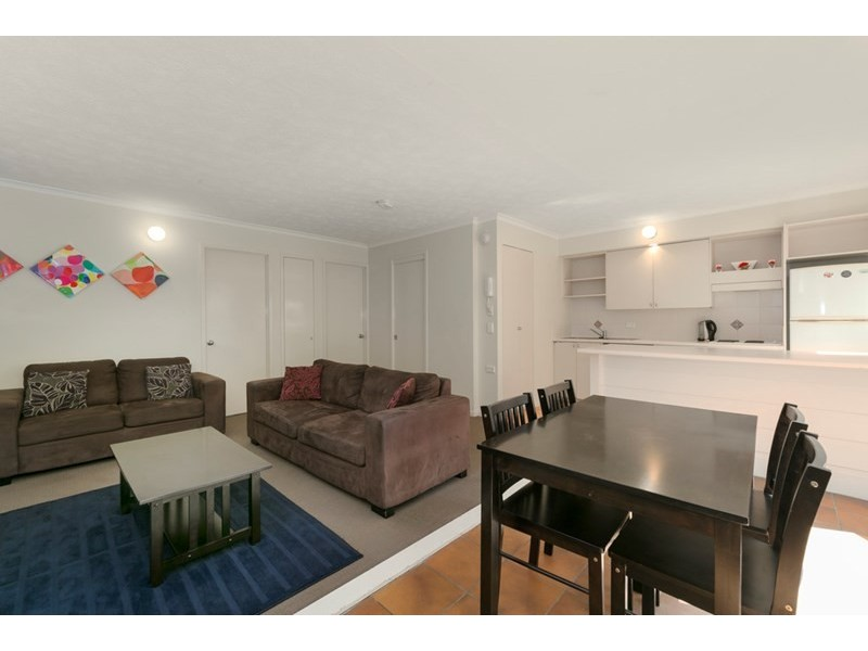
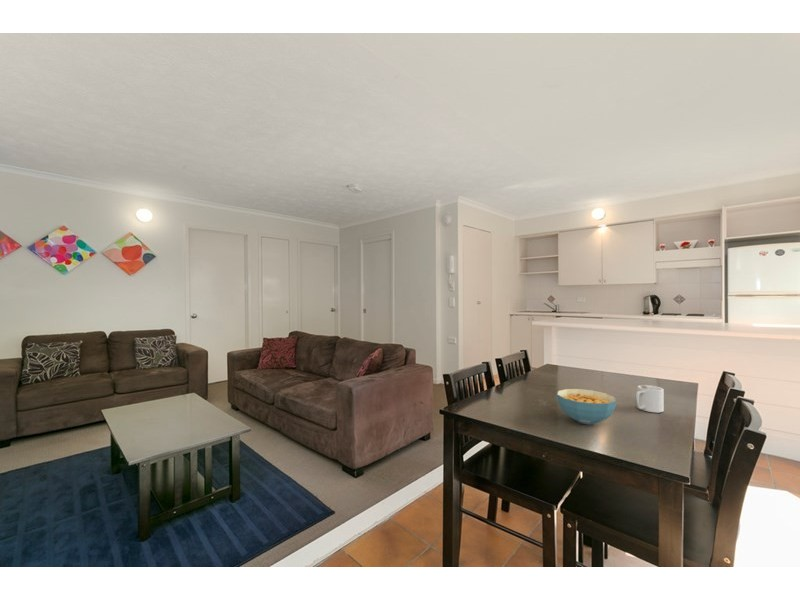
+ cereal bowl (585, 408)
+ mug (647, 398)
